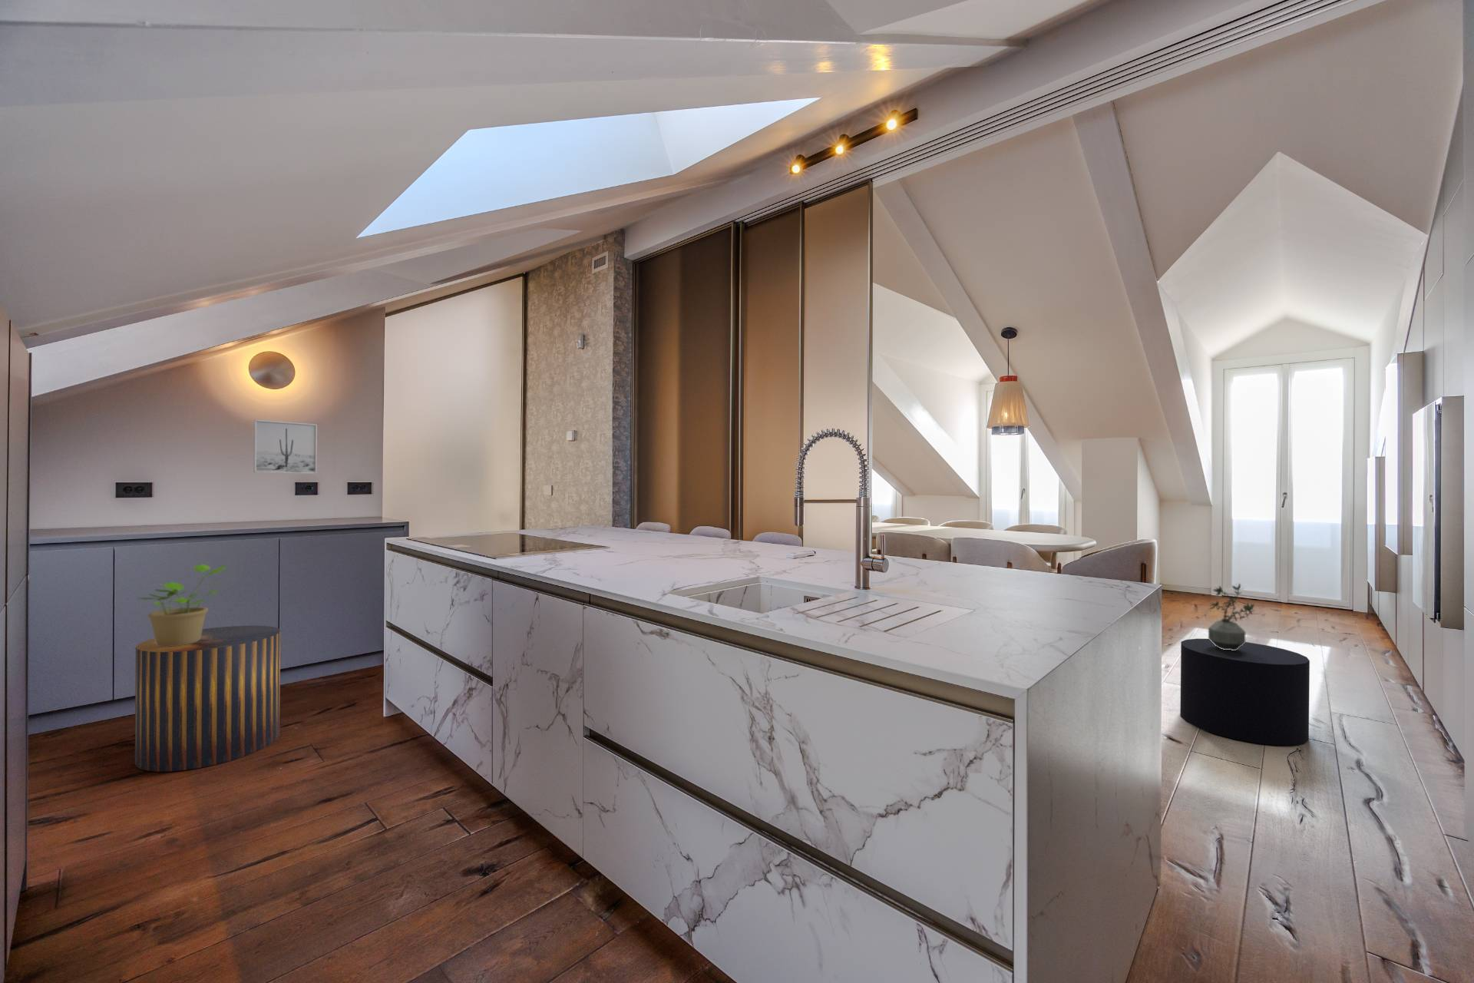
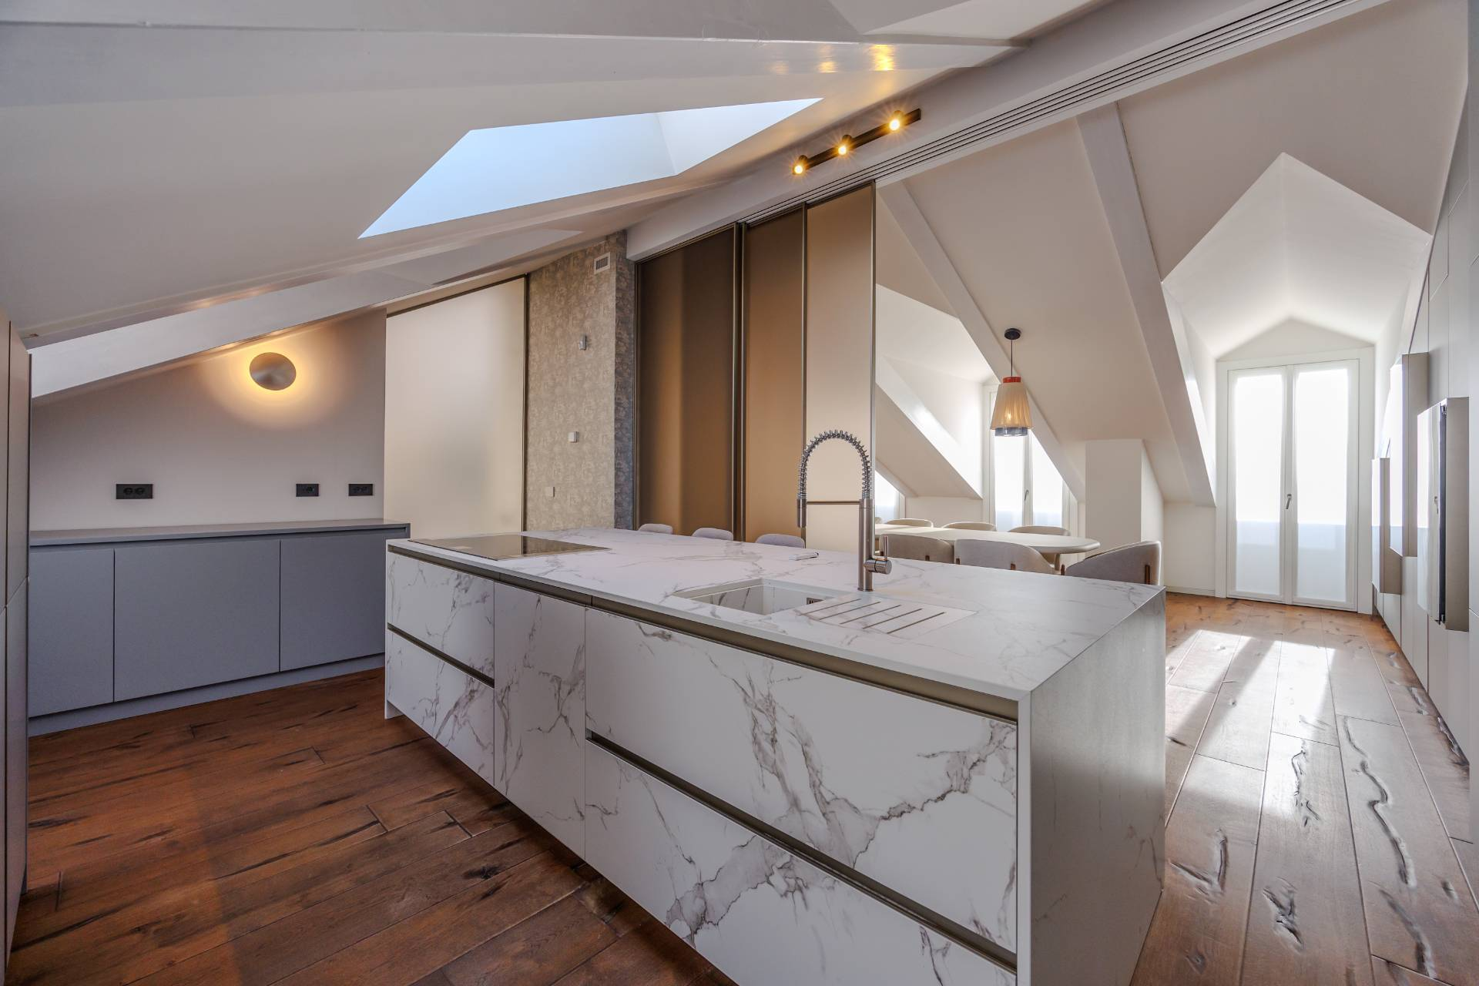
- wall art (285, 447)
- potted plant (180, 606)
- potted plant (1232, 615)
- stool (1241, 687)
- stool (212, 692)
